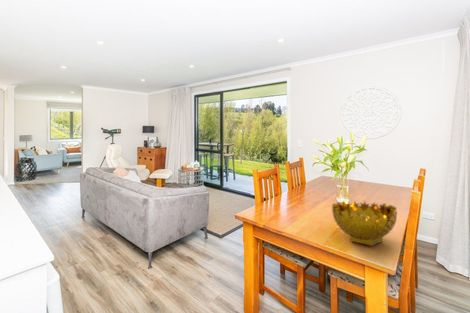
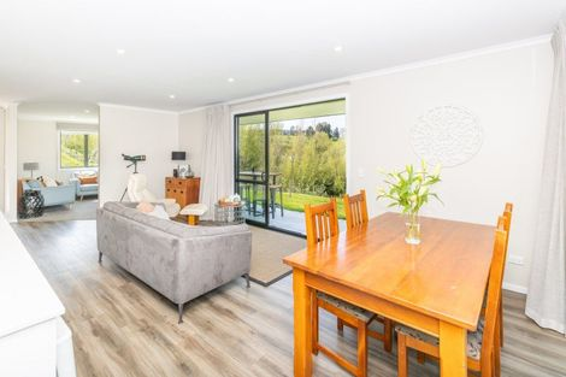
- decorative bowl (362, 221)
